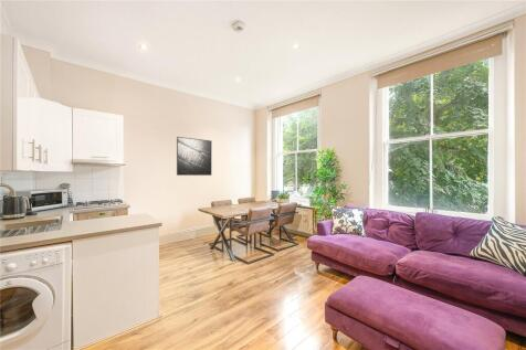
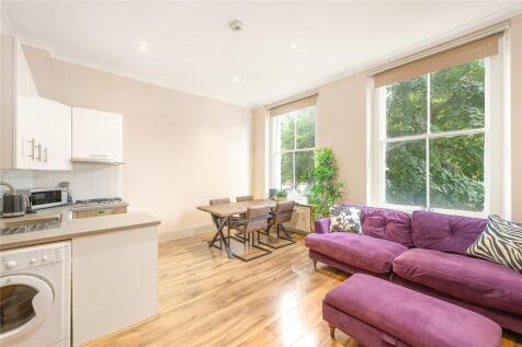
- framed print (194, 157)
